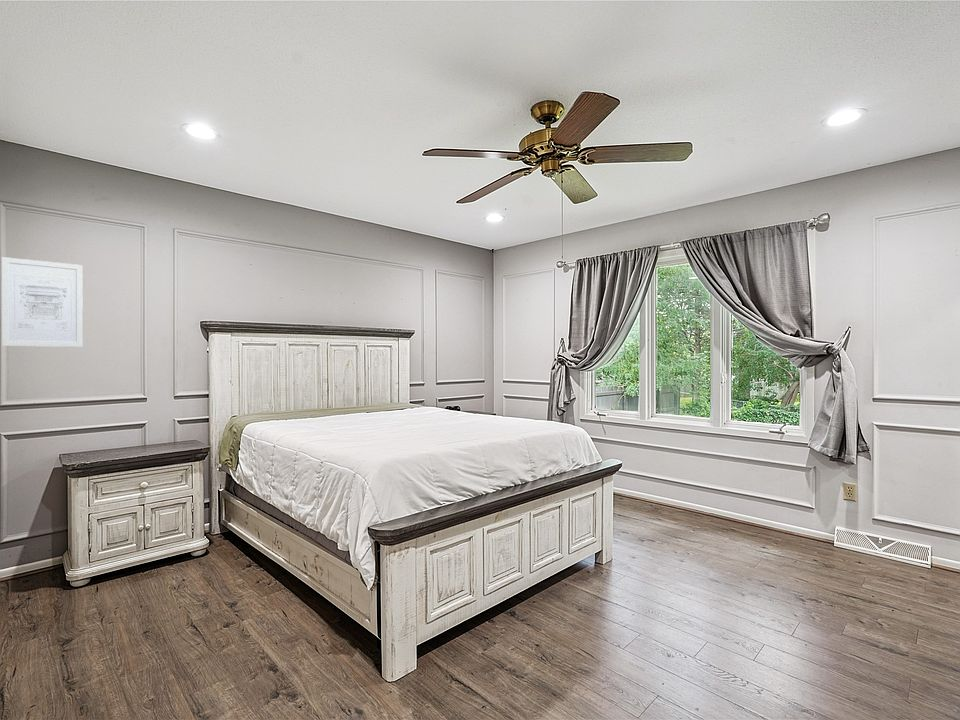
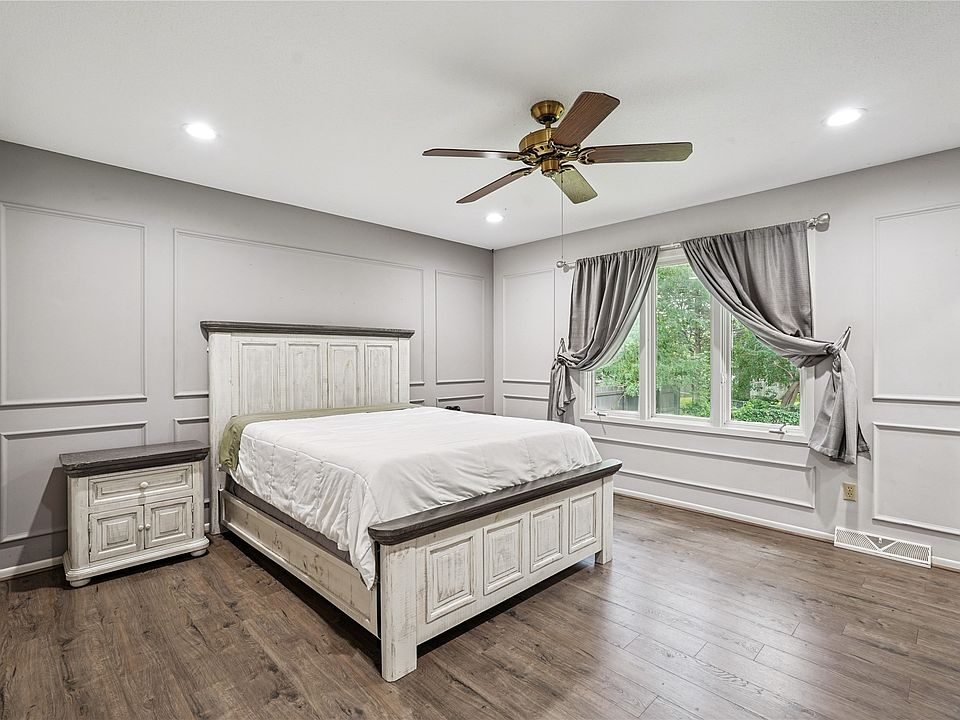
- wall art (43, 303)
